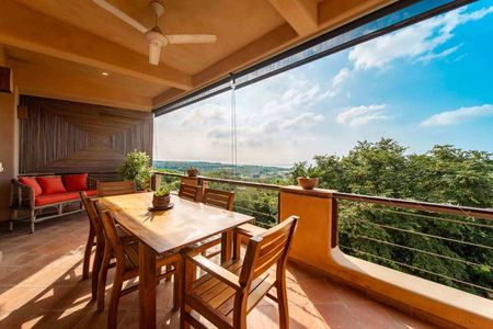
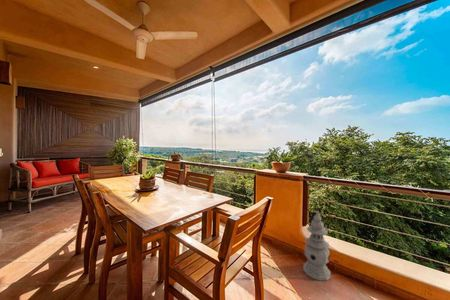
+ lantern (317, 241)
